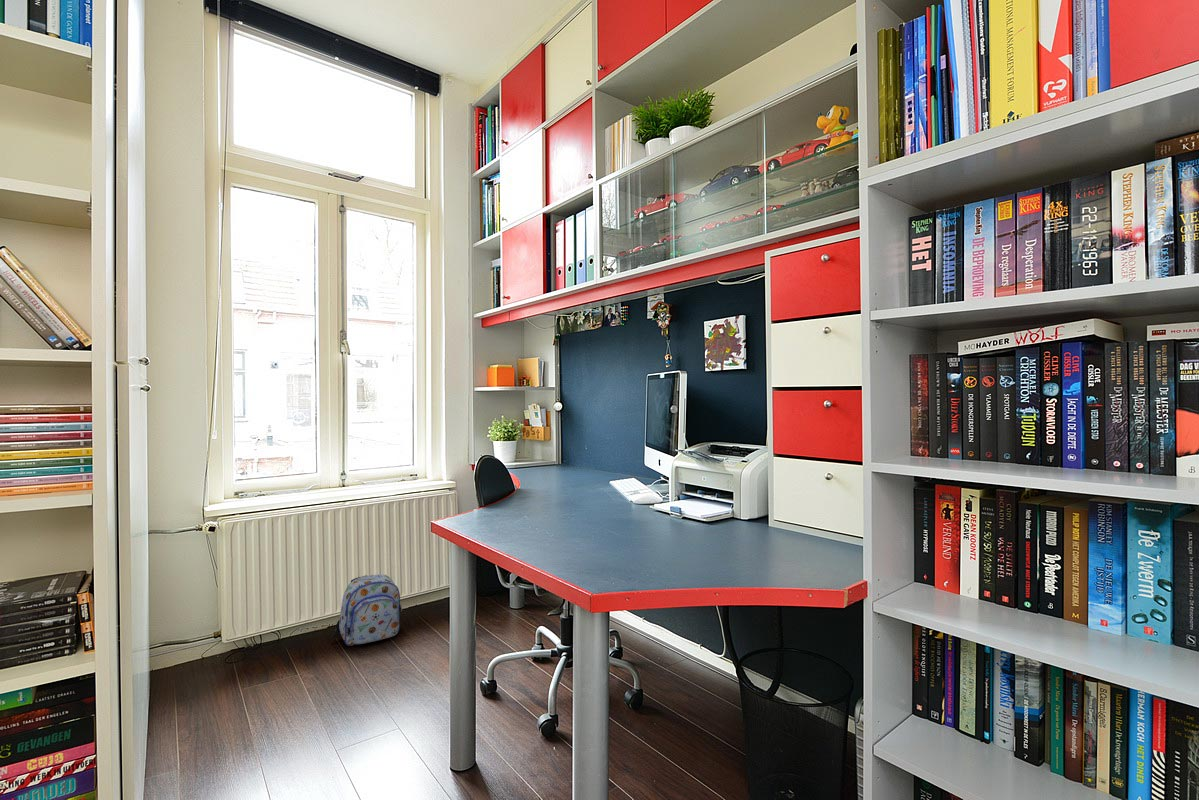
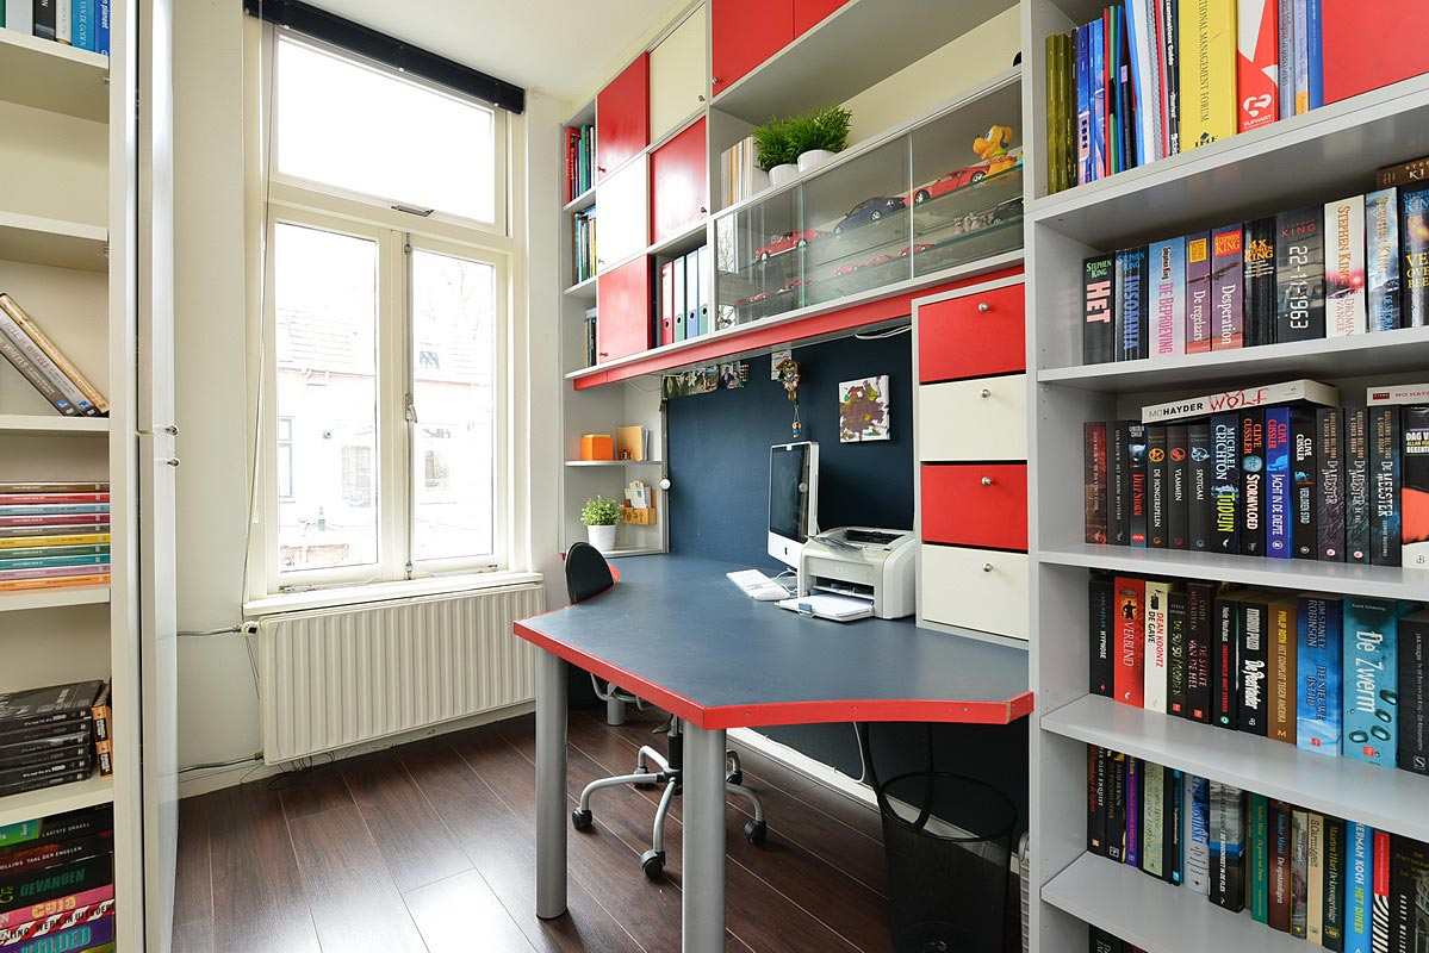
- backpack (371, 608)
